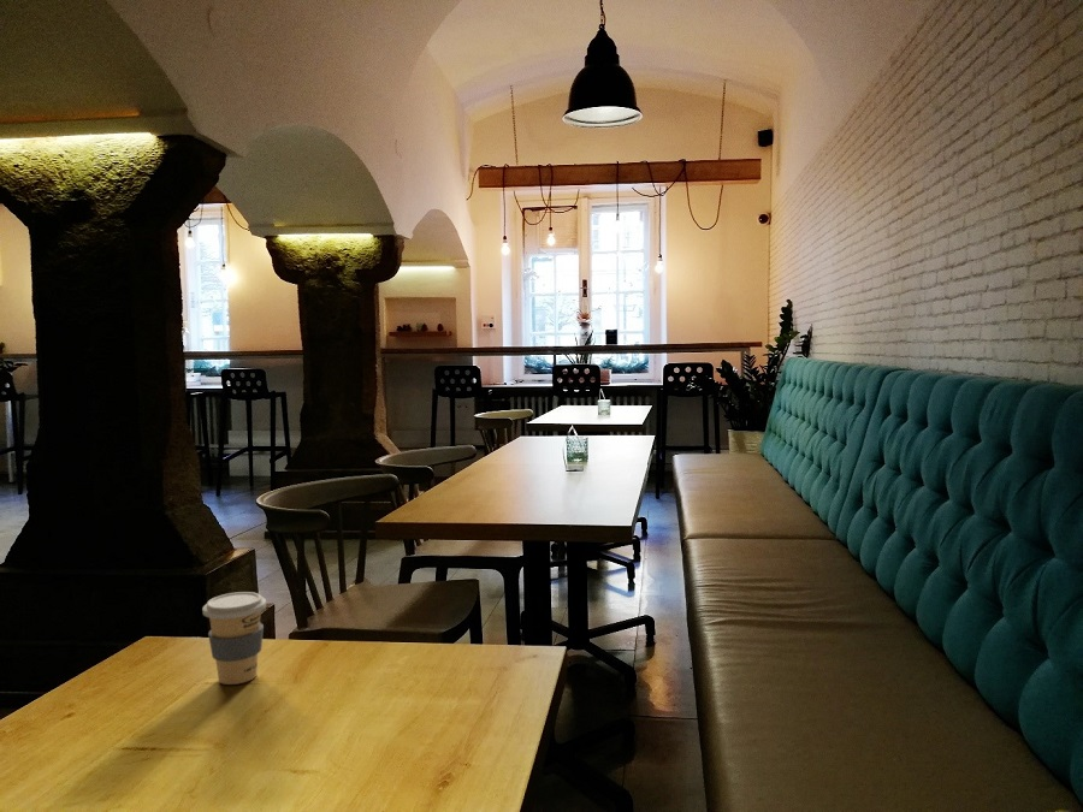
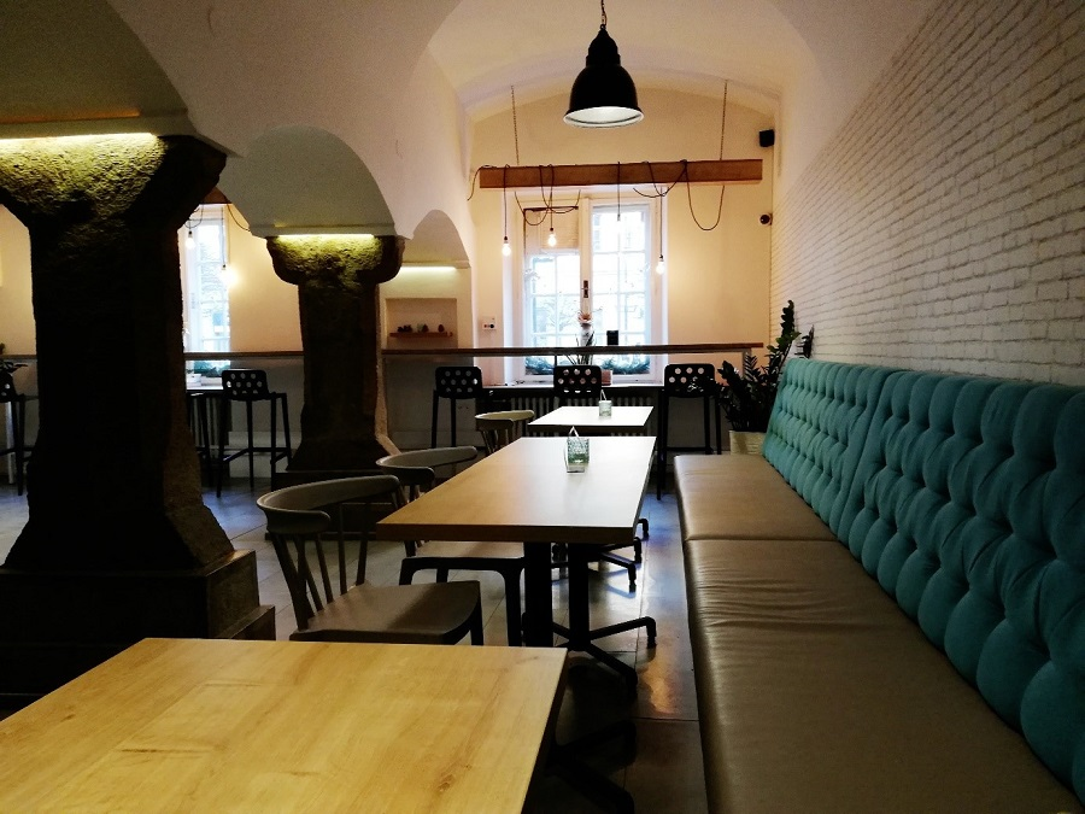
- coffee cup (236, 638)
